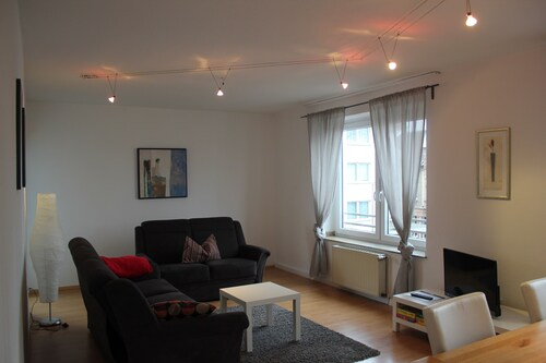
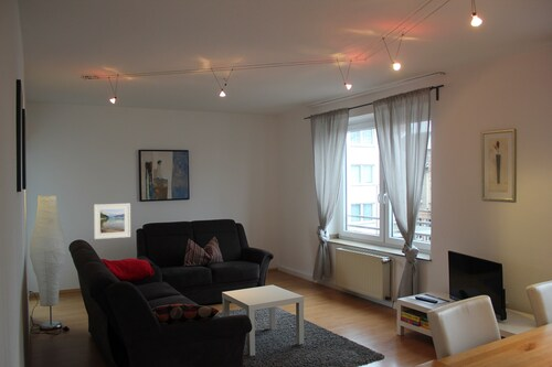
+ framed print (112, 220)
